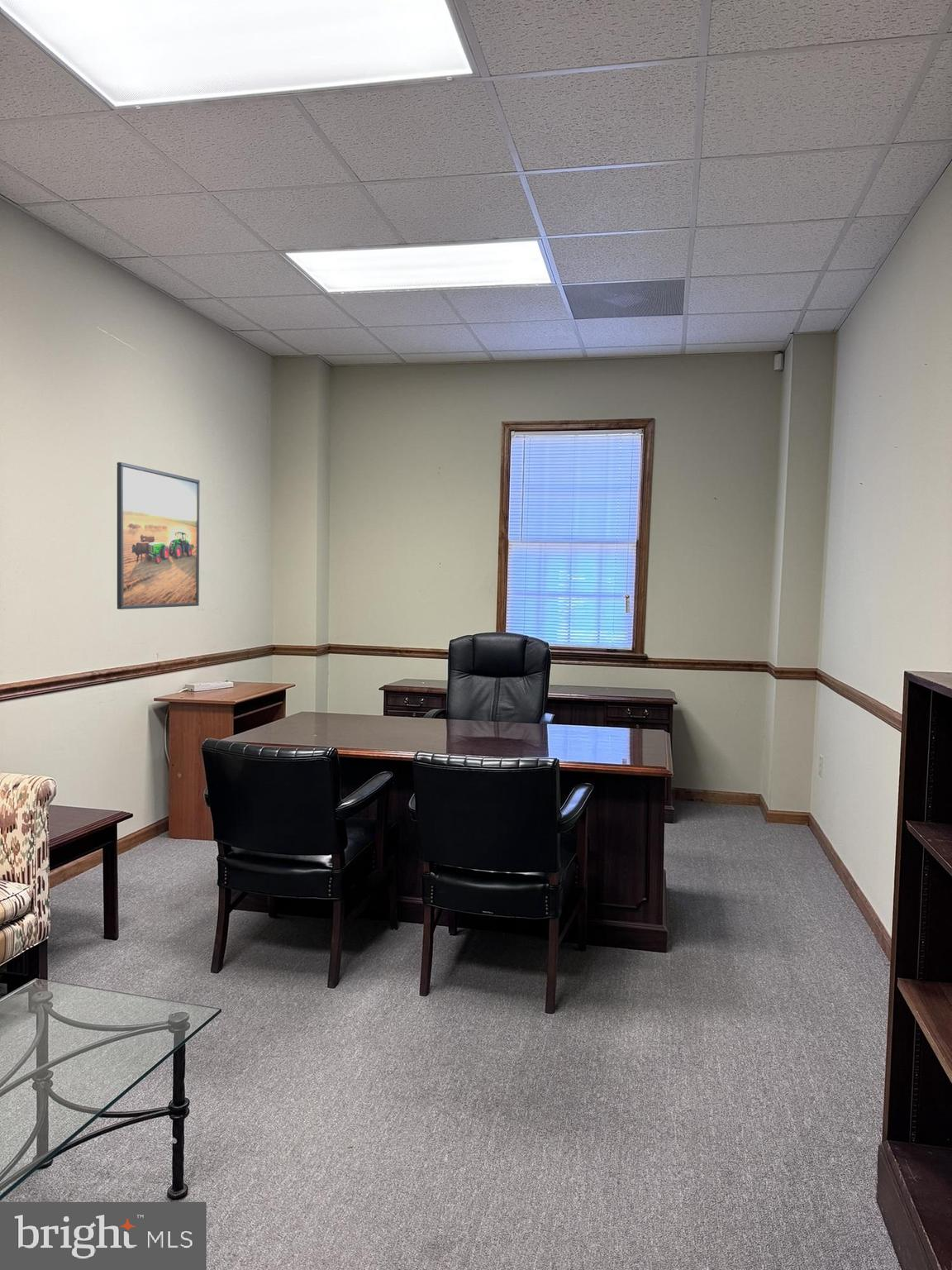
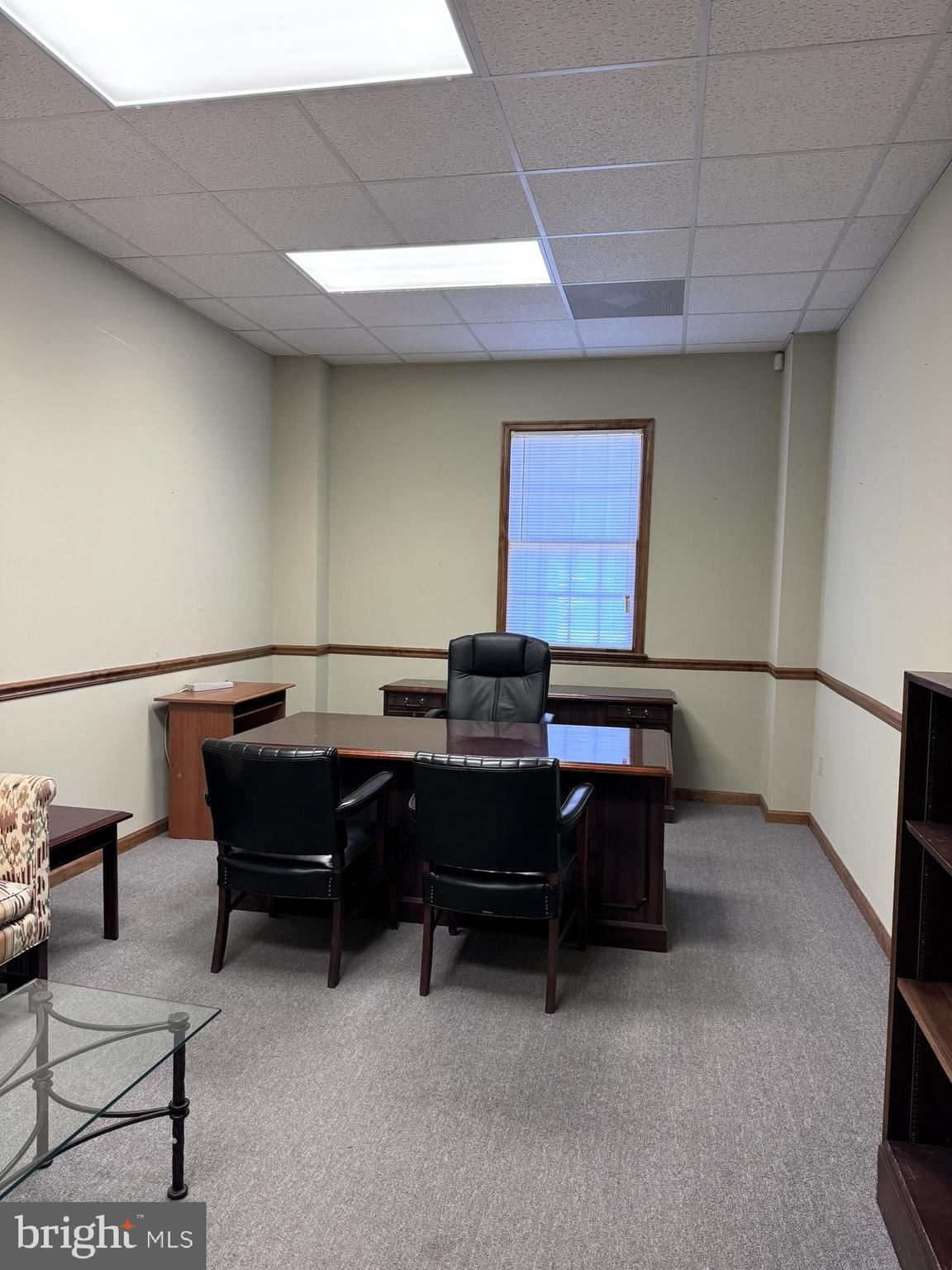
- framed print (161, 540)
